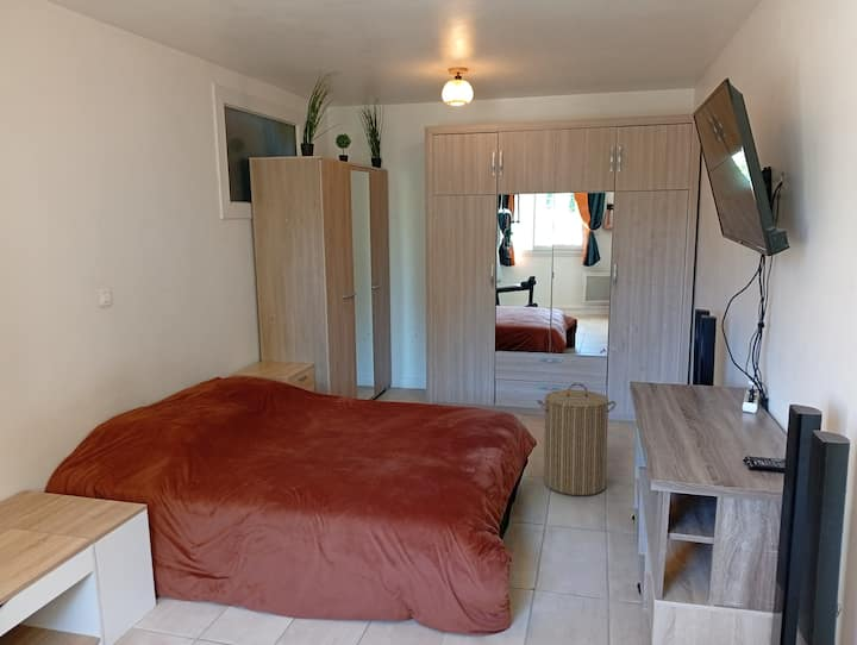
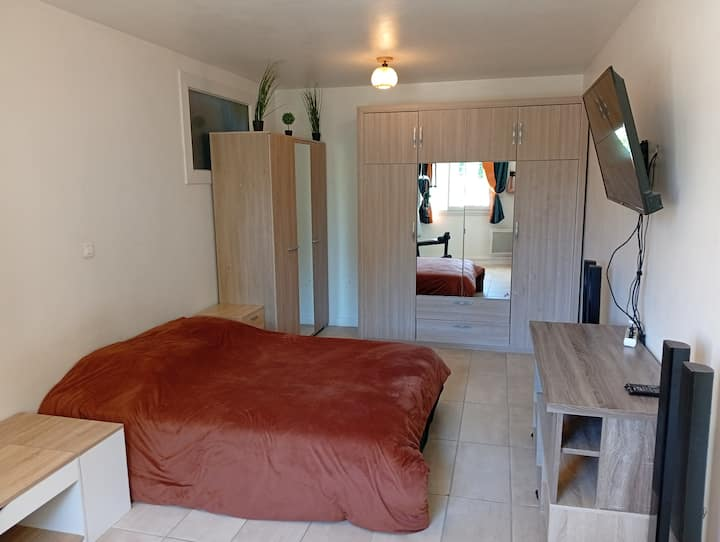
- laundry hamper (575, 433)
